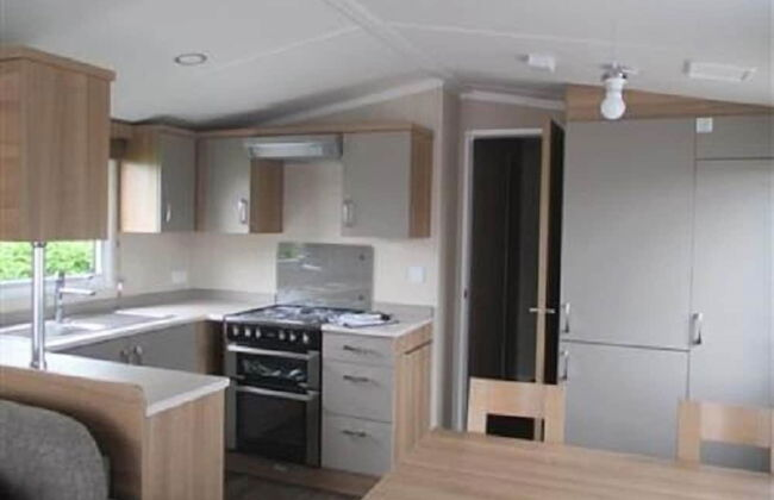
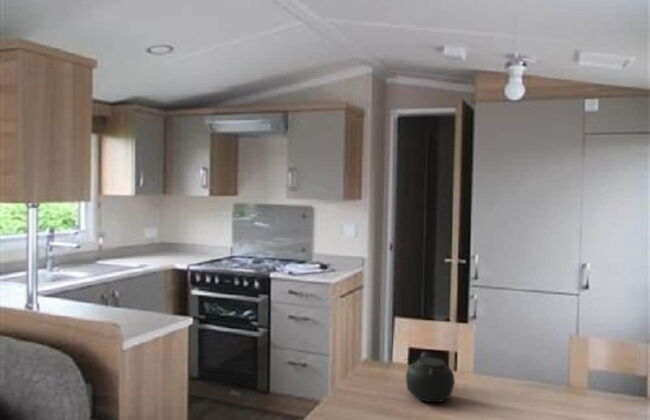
+ teapot (429, 377)
